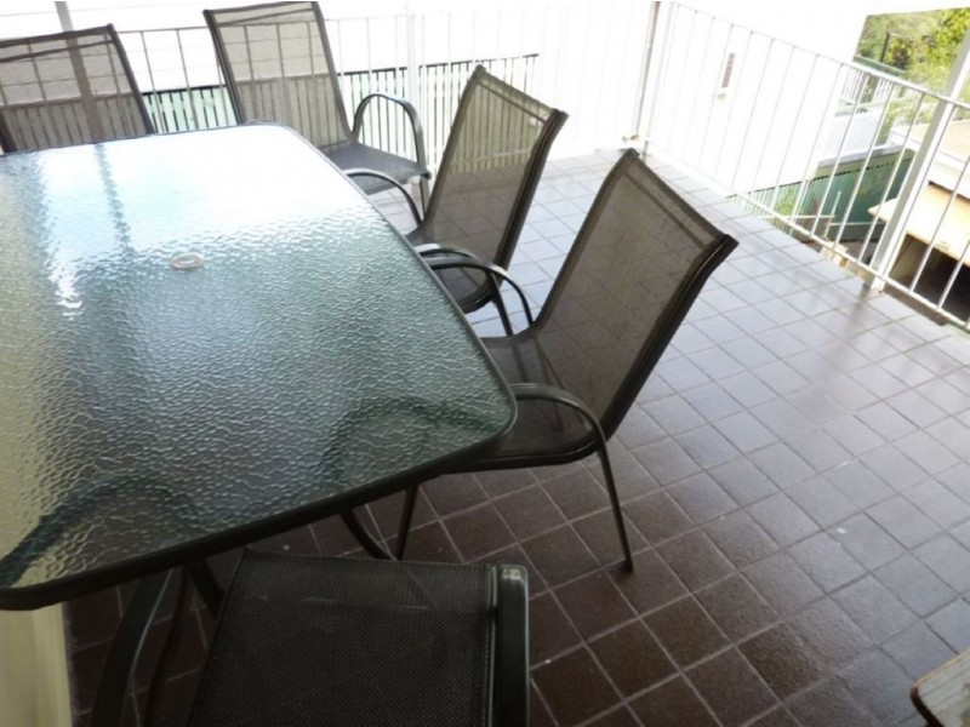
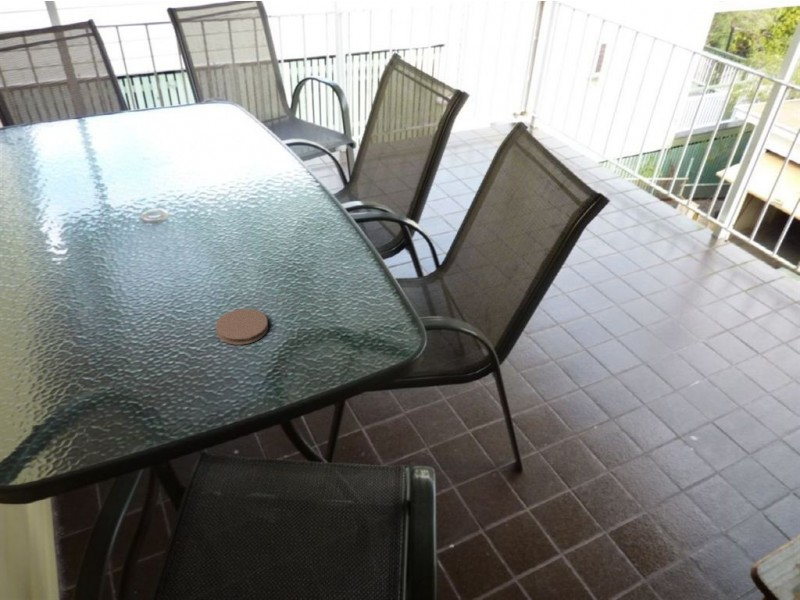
+ coaster (242, 326)
